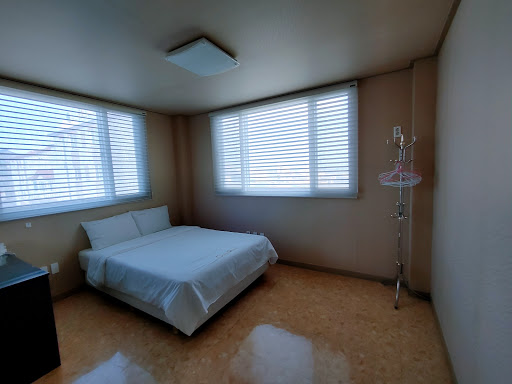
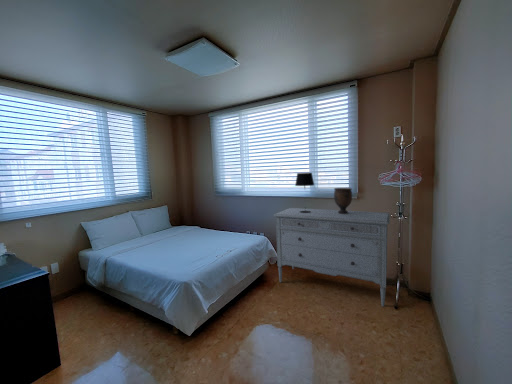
+ table lamp (304, 187)
+ dresser (329, 249)
+ decorative urn (343, 200)
